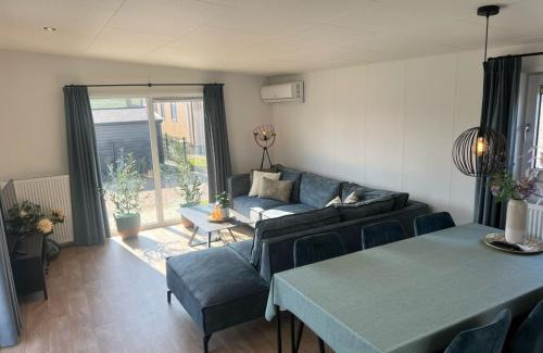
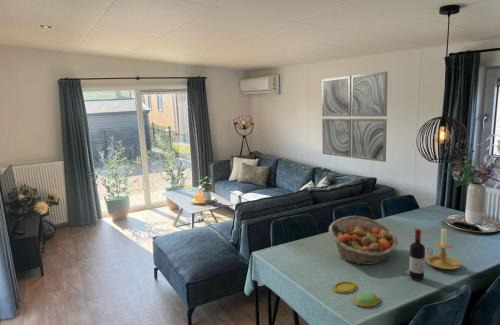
+ wine bottle (417, 254)
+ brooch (355, 289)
+ candle holder (443, 246)
+ wall art (350, 115)
+ fruit basket (362, 239)
